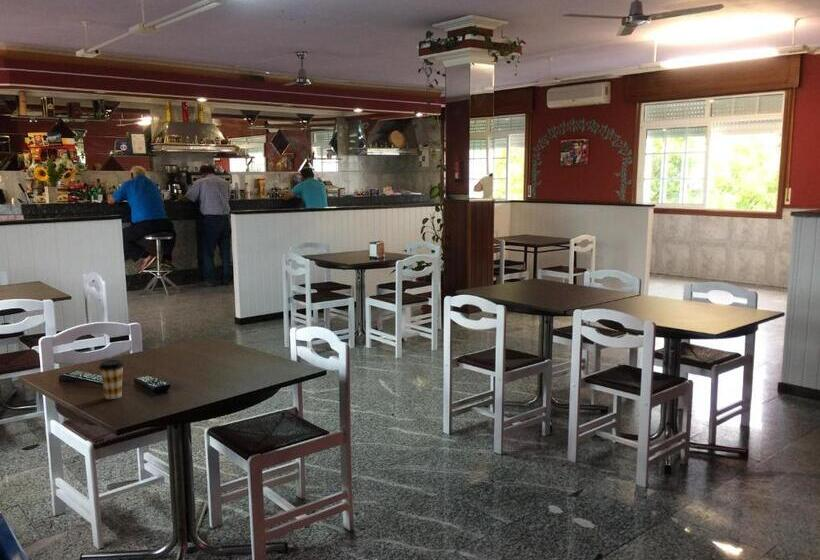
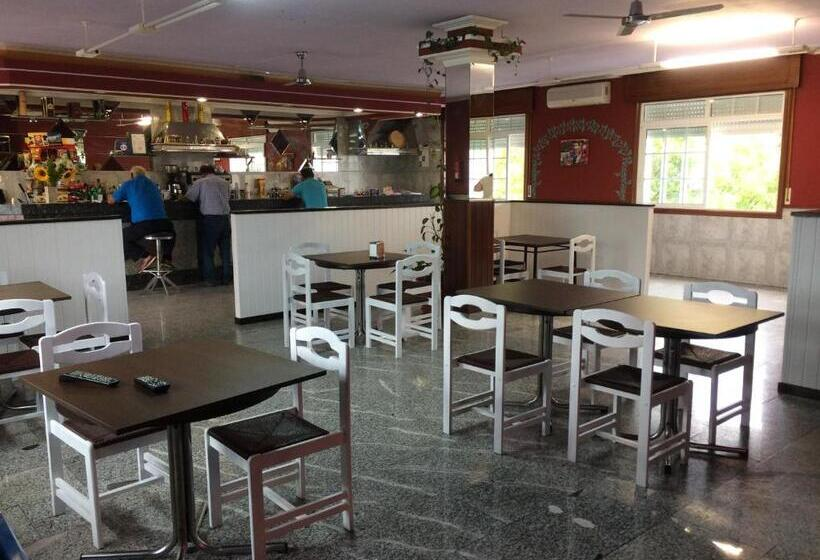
- coffee cup (112, 379)
